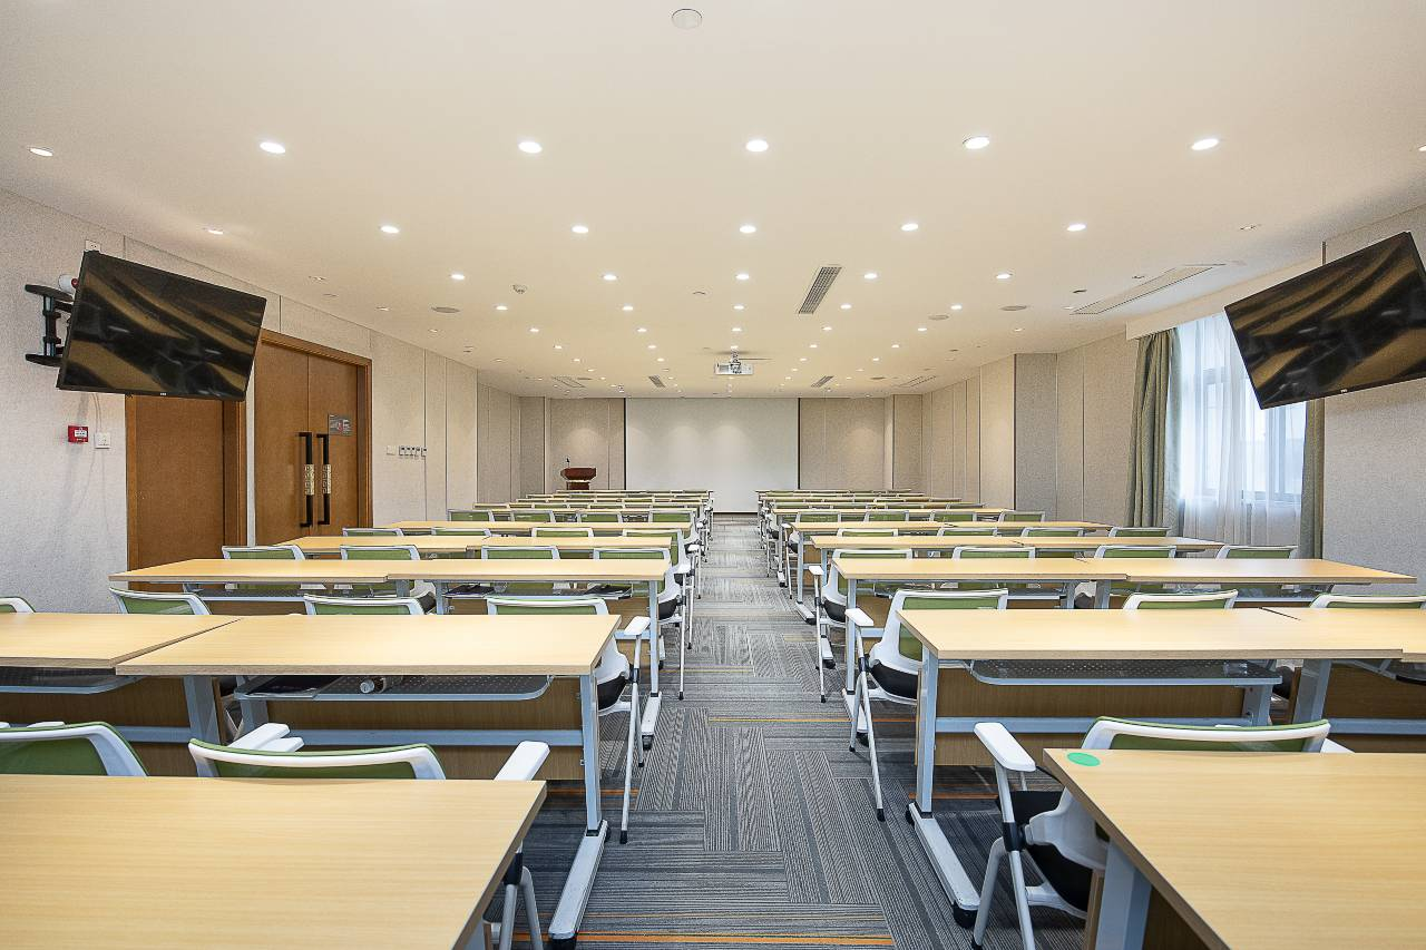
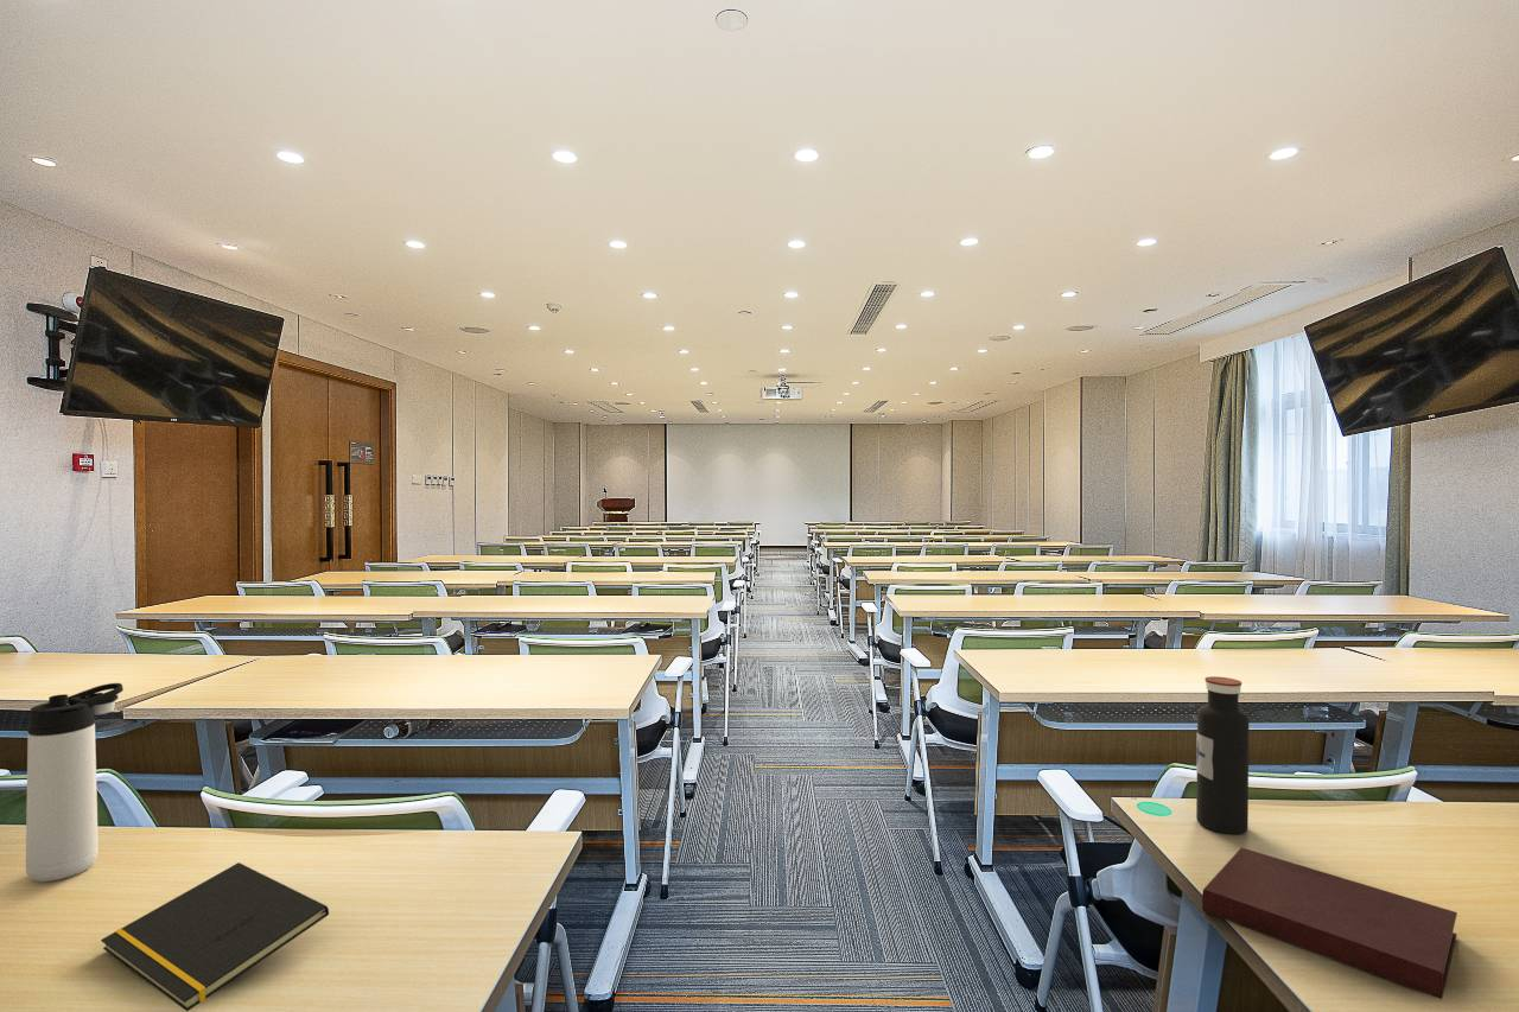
+ notebook (1326, 911)
+ thermos bottle (77, 778)
+ water bottle (1222, 752)
+ notepad (216, 927)
